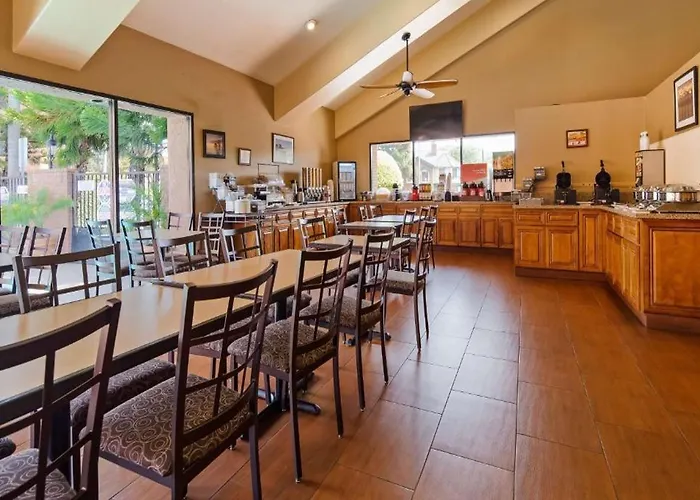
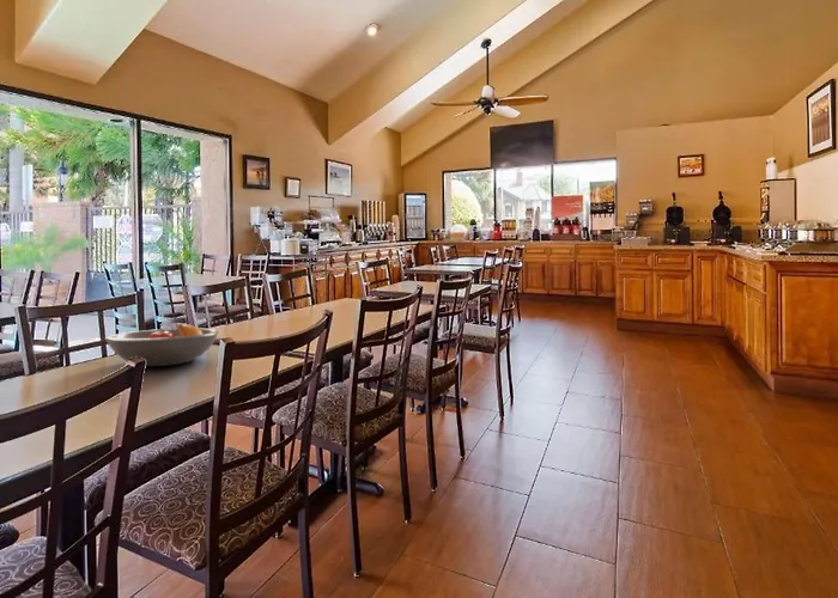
+ fruit bowl (164, 344)
